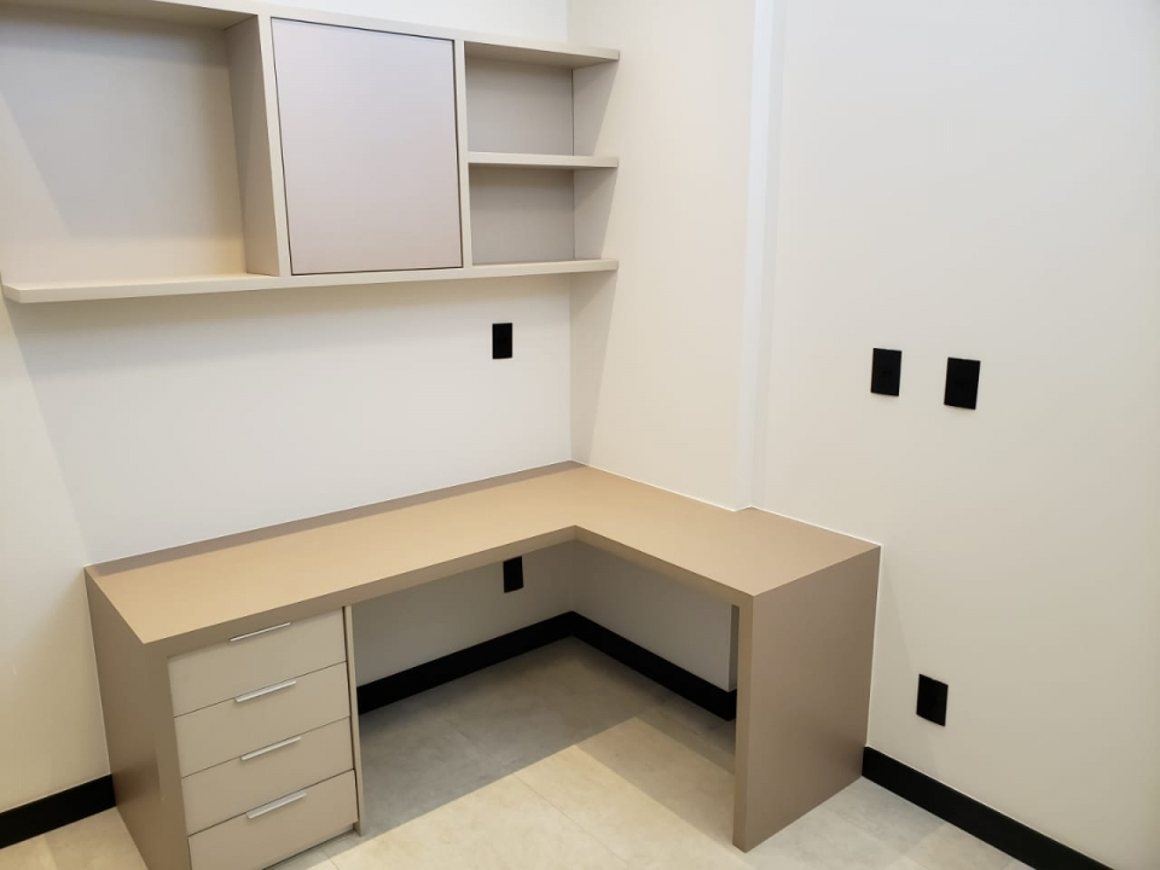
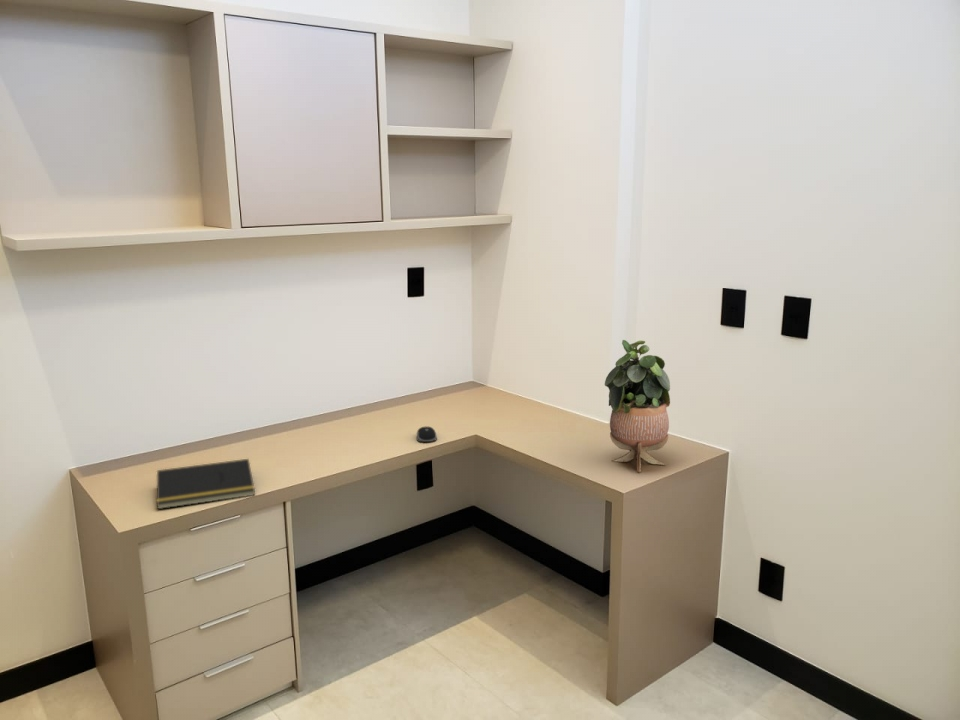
+ notepad (205, 482)
+ potted plant (637, 401)
+ computer mouse (426, 432)
